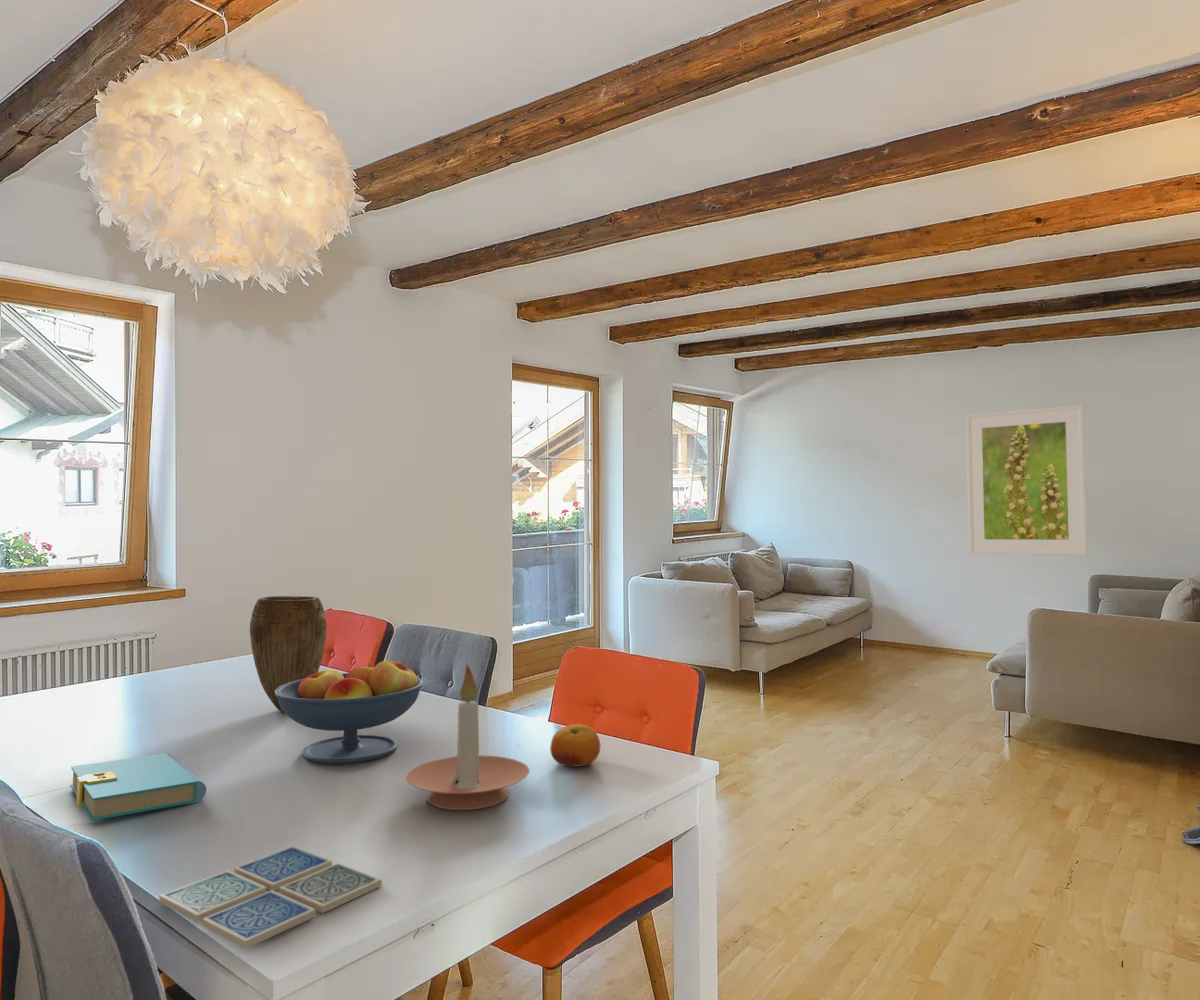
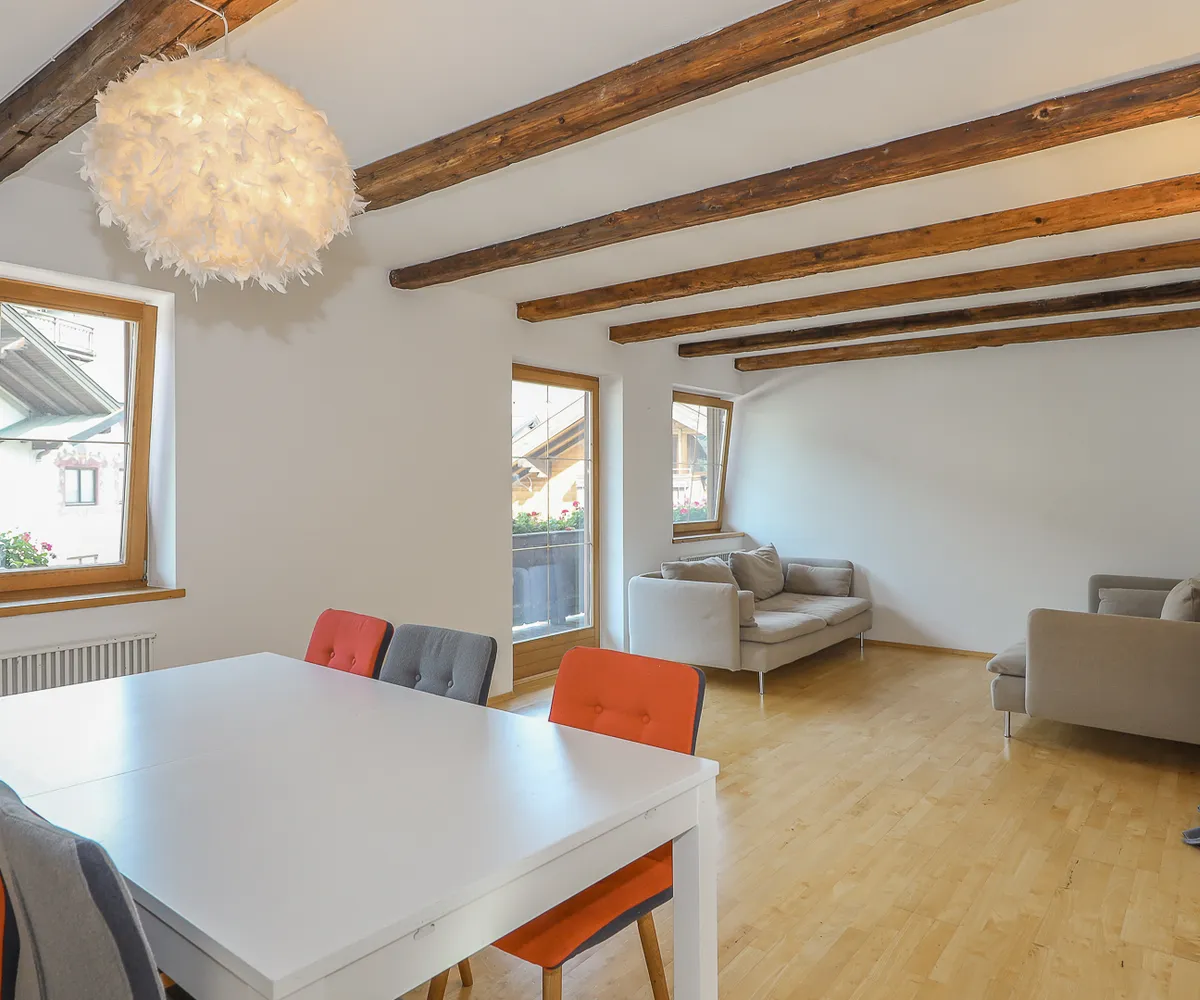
- fruit bowl (350, 706)
- candle holder (468, 729)
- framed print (1024, 482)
- fruit (575, 744)
- vase (288, 653)
- drink coaster (272, 890)
- book (135, 781)
